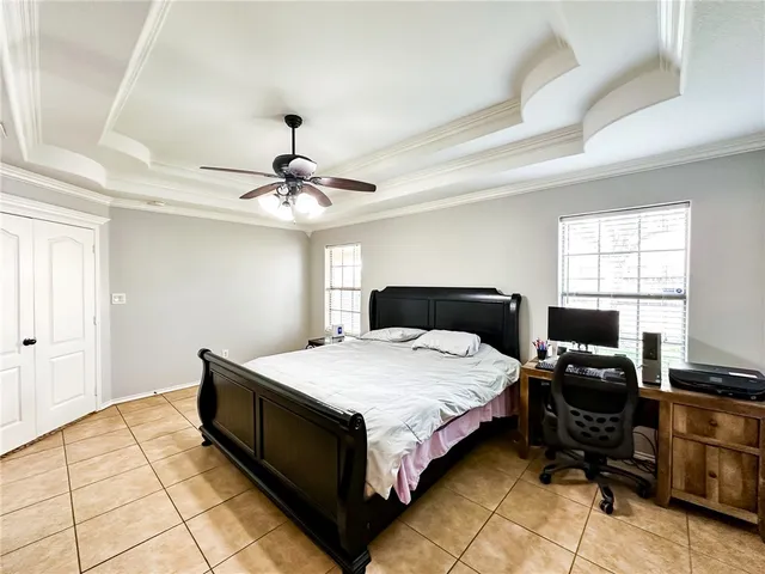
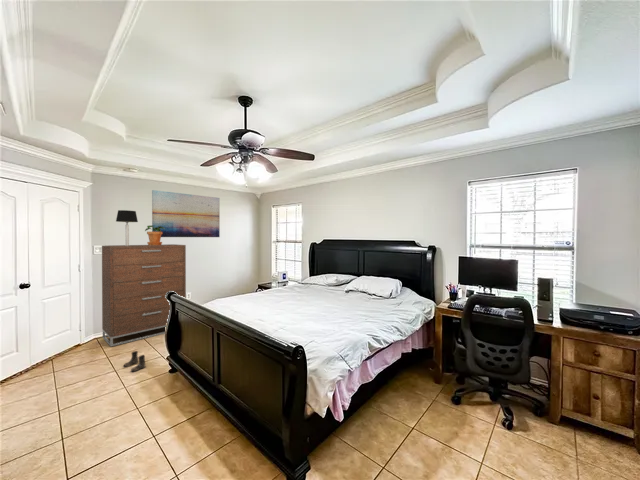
+ boots (134, 361)
+ wall art (188, 215)
+ potted plant (156, 235)
+ dresser (146, 289)
+ table lamp (127, 228)
